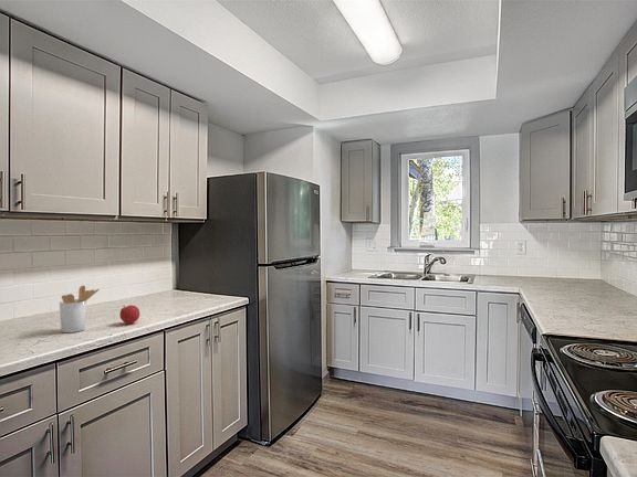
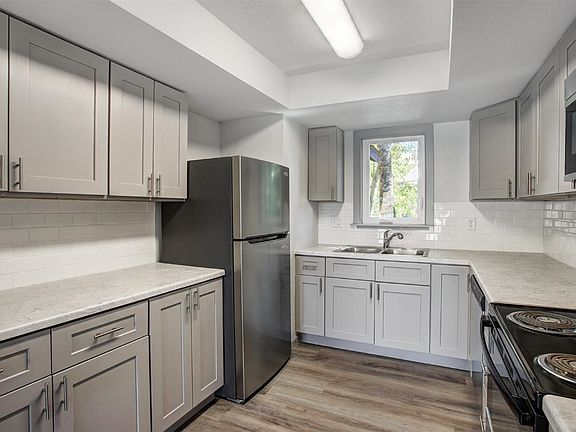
- fruit (129, 314)
- utensil holder (79, 308)
